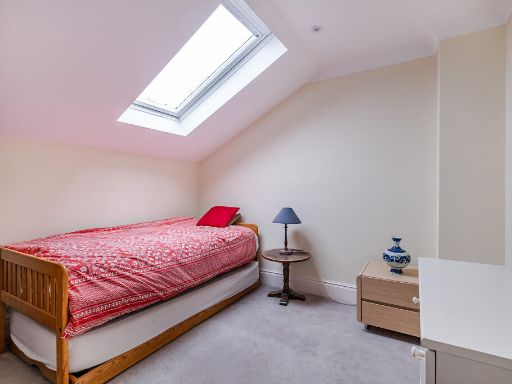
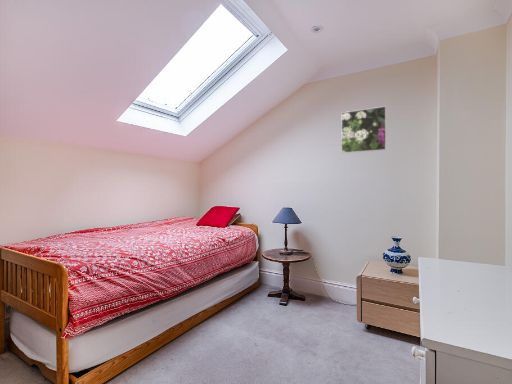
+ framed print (363, 130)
